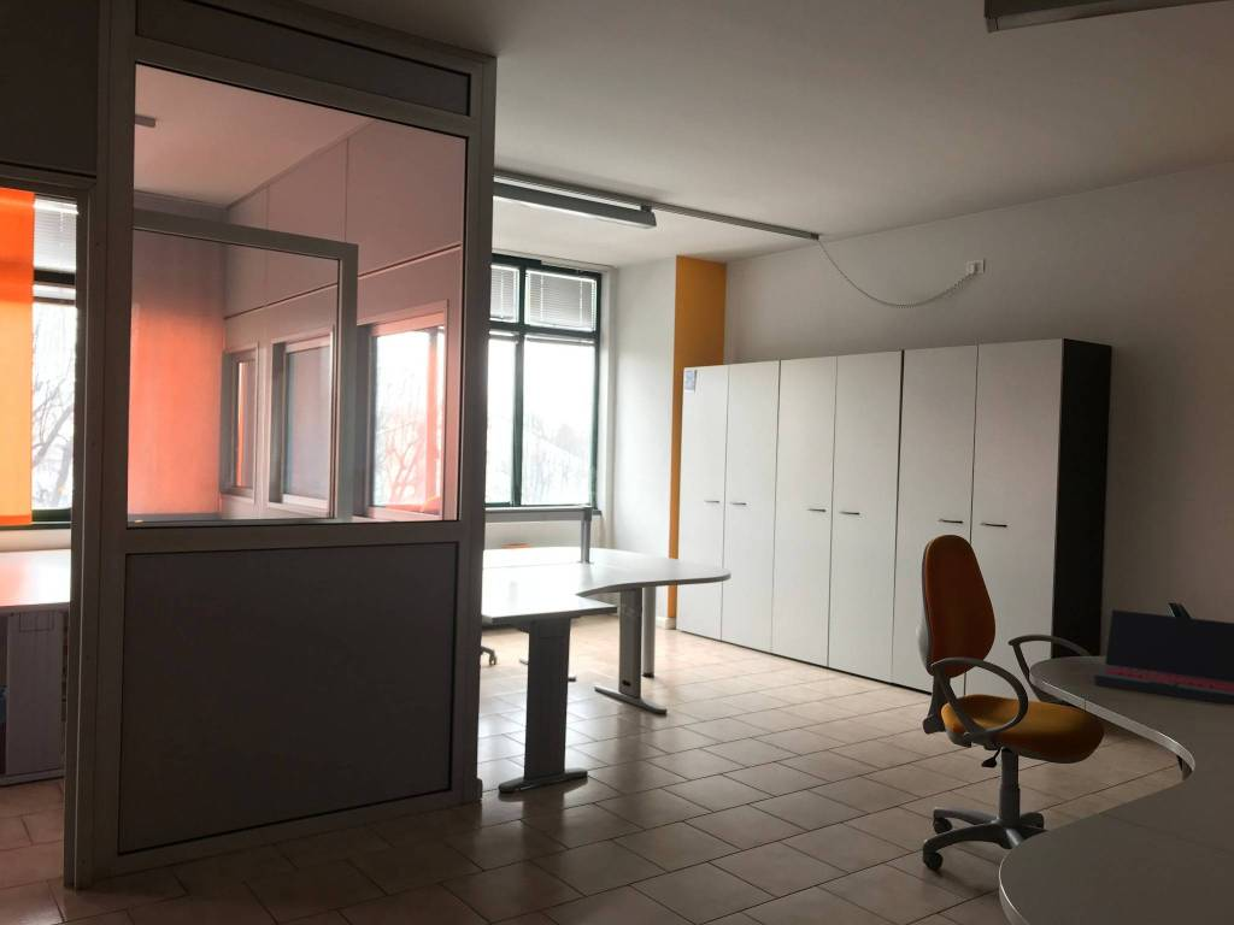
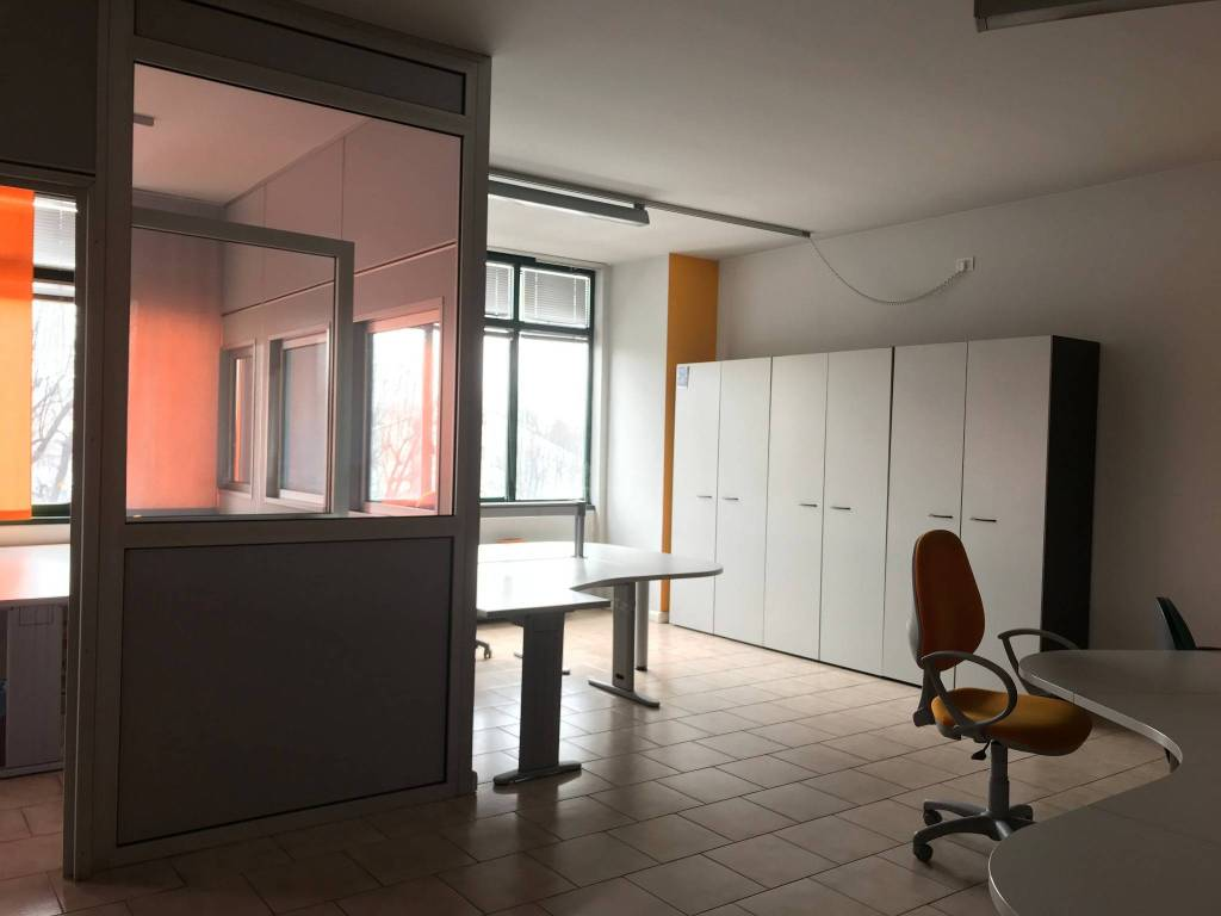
- laptop (1170, 653)
